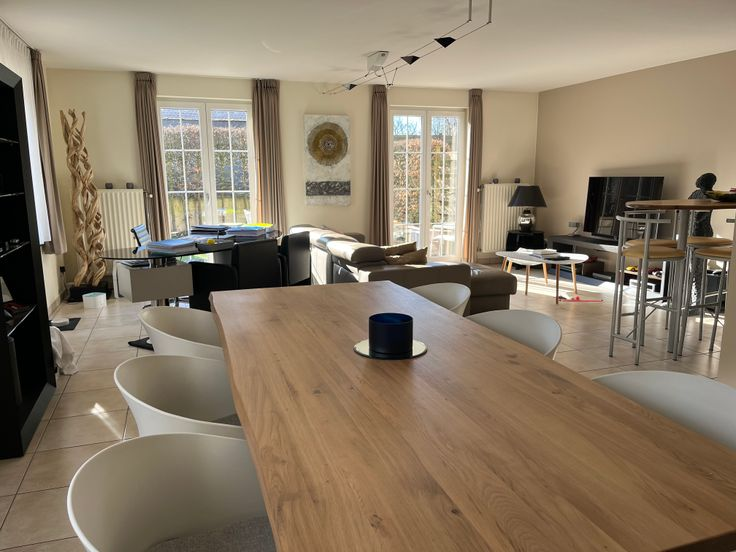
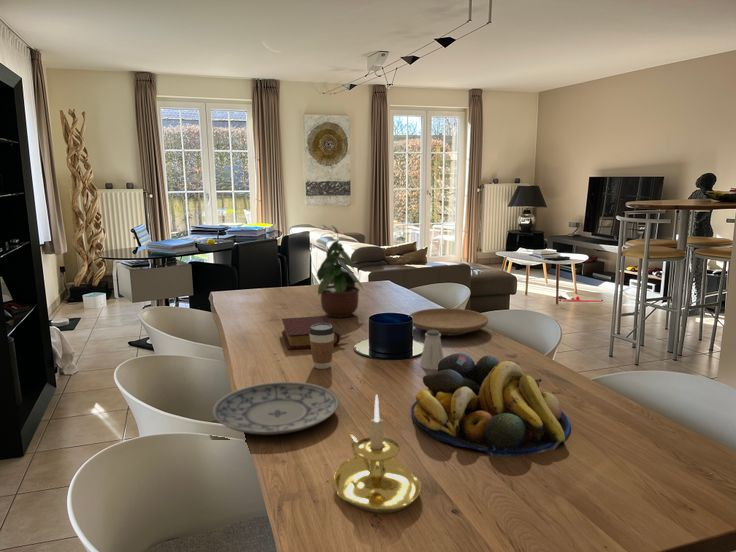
+ fruit bowl (490, 391)
+ coffee cup (322, 346)
+ saltshaker (432, 348)
+ plate (447, 323)
+ potted plant (337, 270)
+ plate (277, 410)
+ candle holder (373, 439)
+ book (308, 331)
